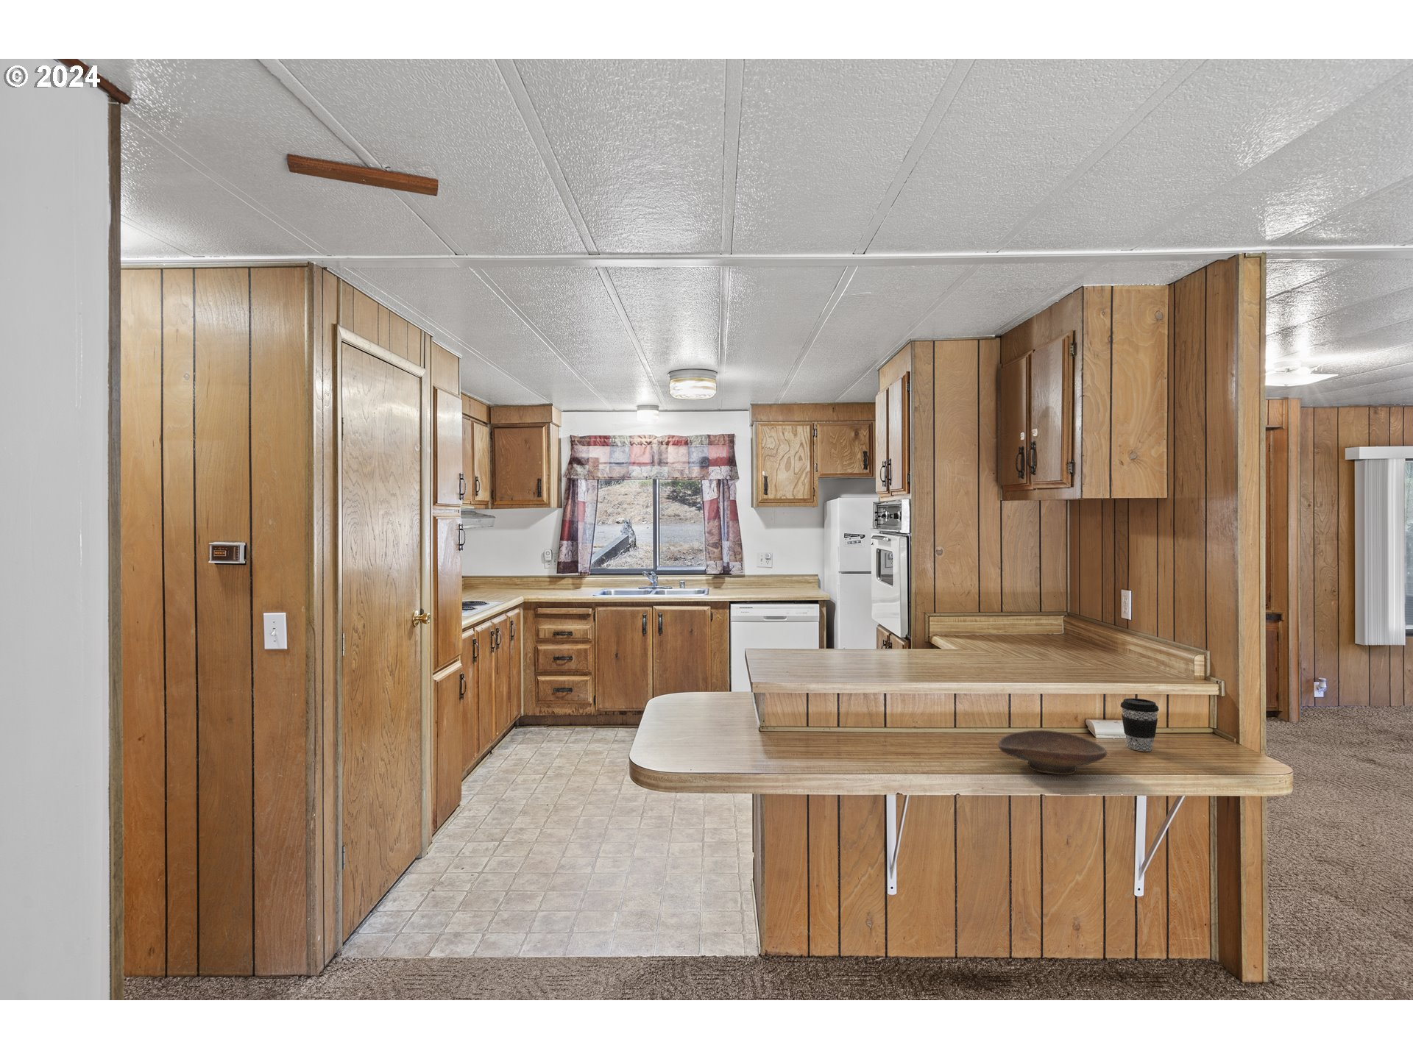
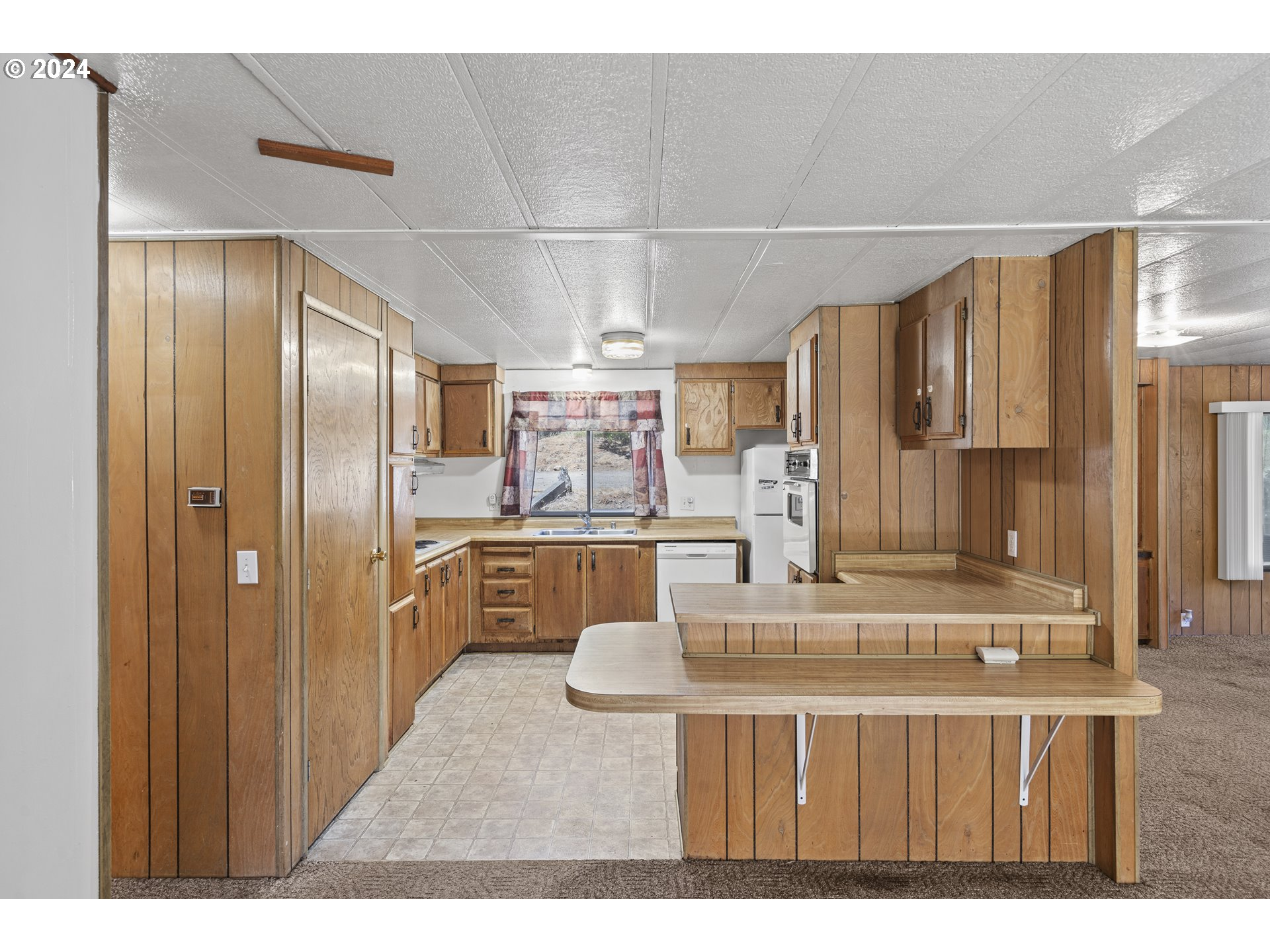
- coffee cup (1139, 724)
- decorative bowl (1051, 753)
